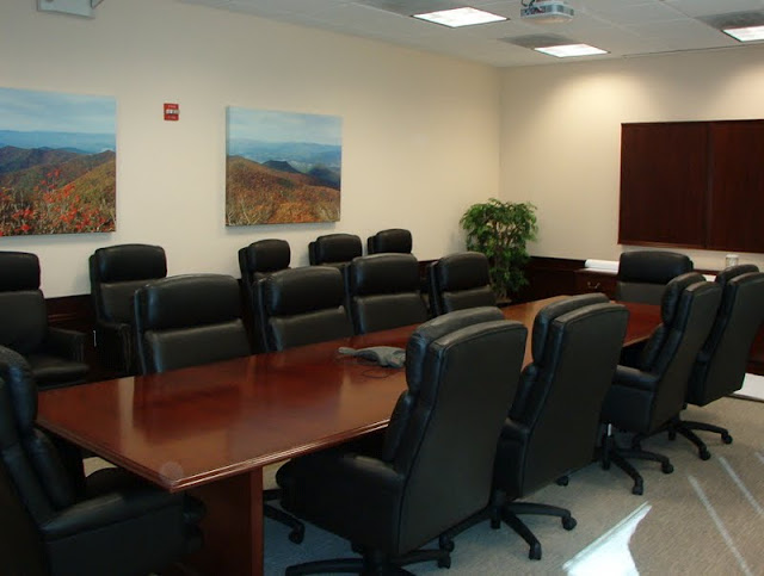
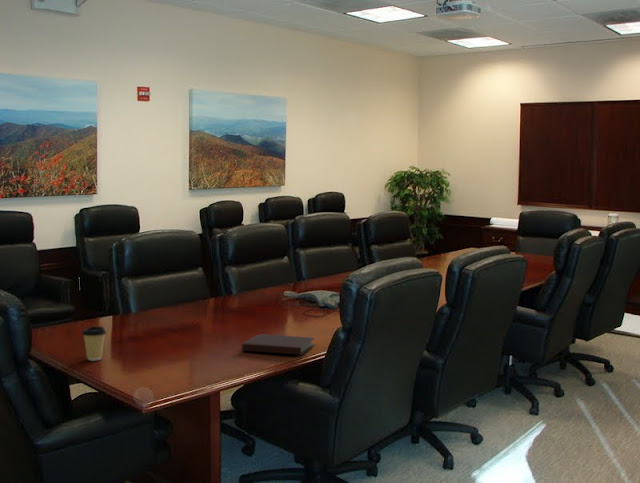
+ coffee cup (94, 343)
+ notebook (279, 344)
